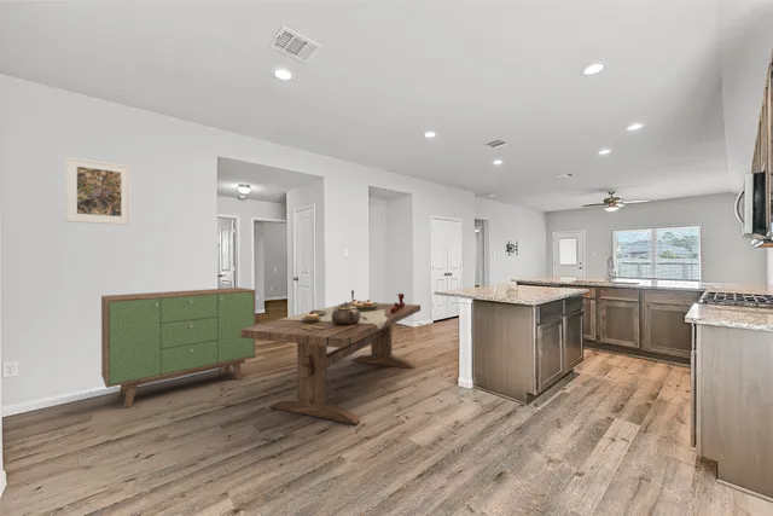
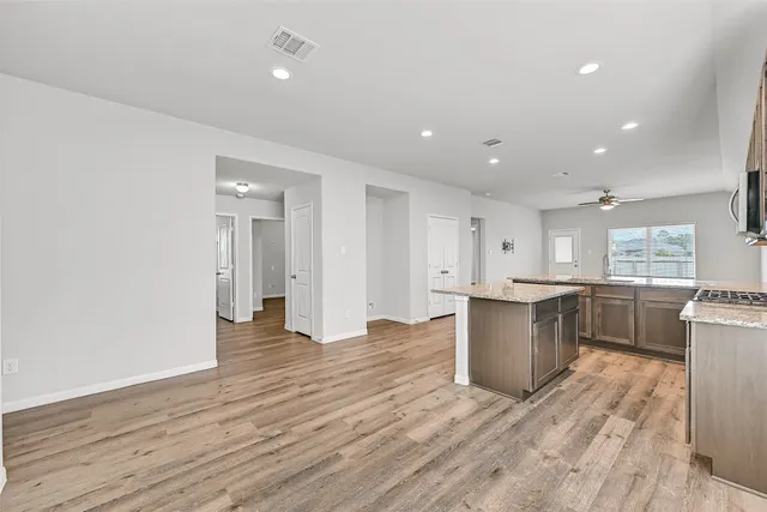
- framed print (99, 192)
- sideboard (185, 340)
- dining table (348, 337)
